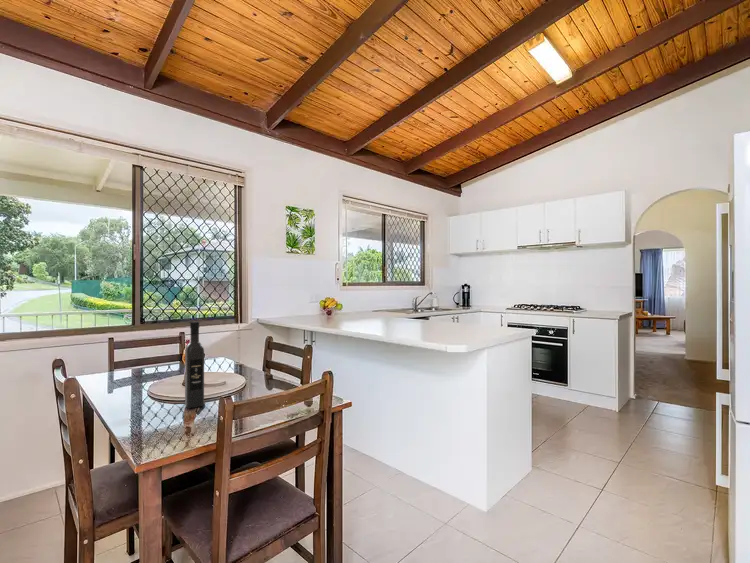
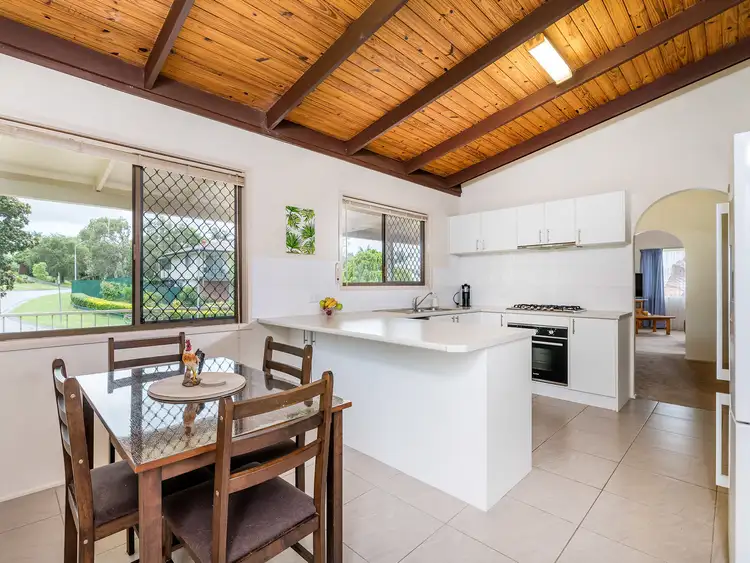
- wine bottle (194, 363)
